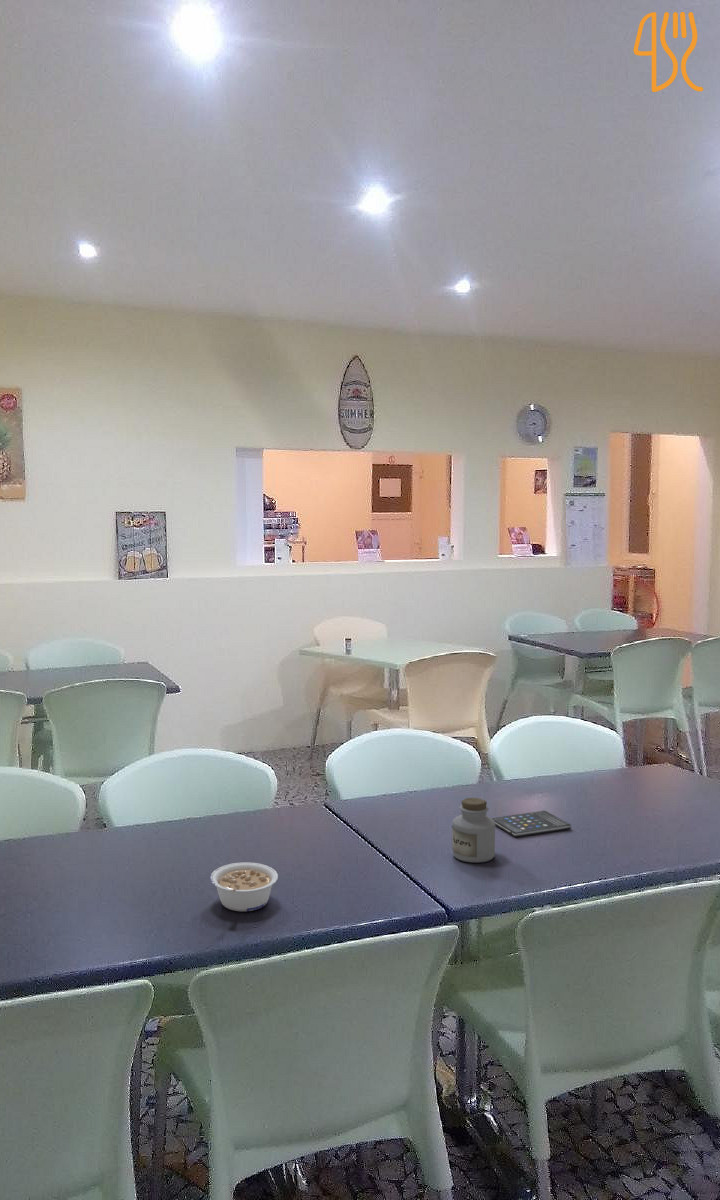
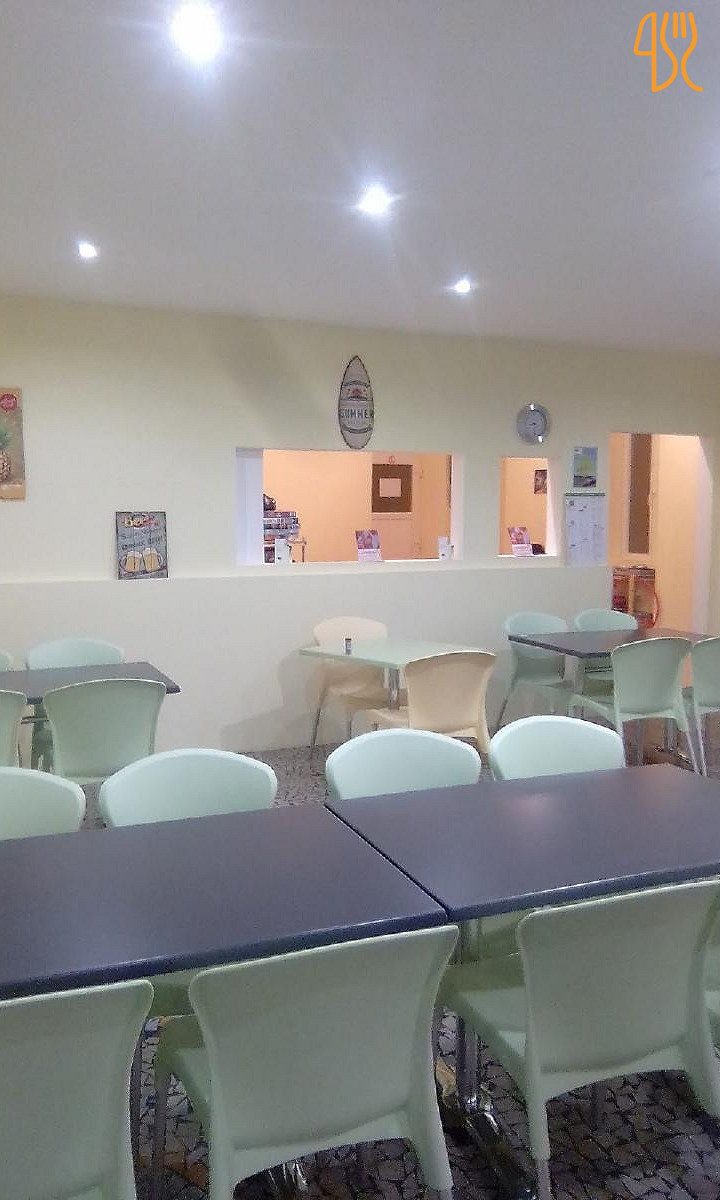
- jar (473, 828)
- legume (245, 887)
- smartphone (530, 823)
